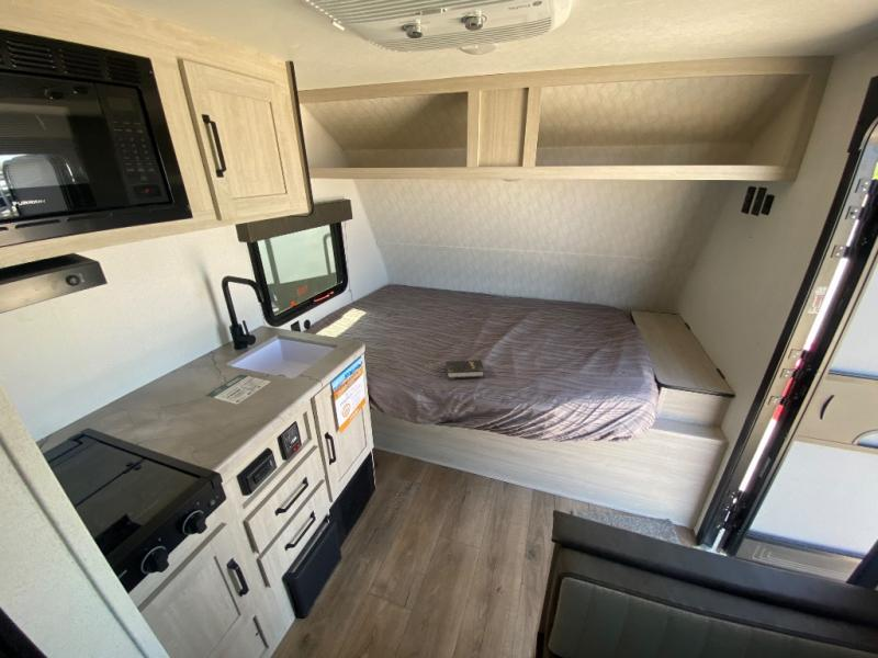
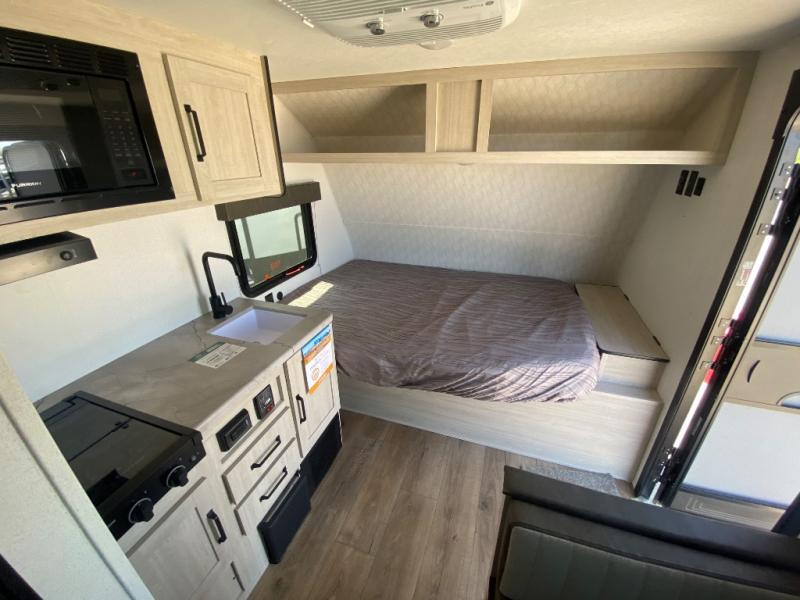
- hardback book (464, 368)
